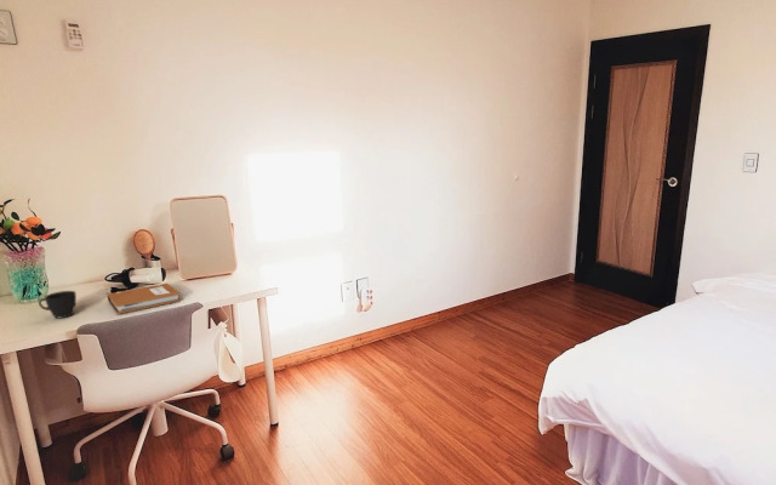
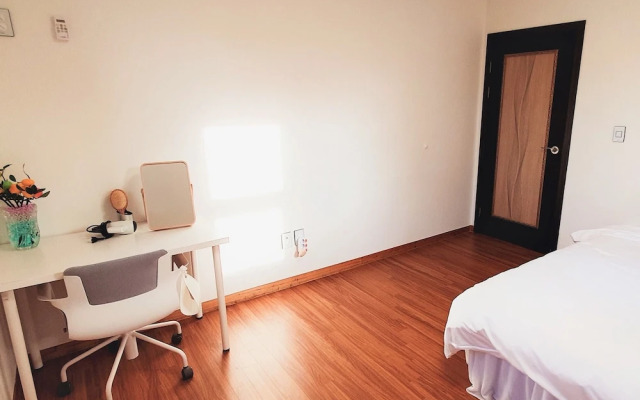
- cup (61, 304)
- notebook (144, 296)
